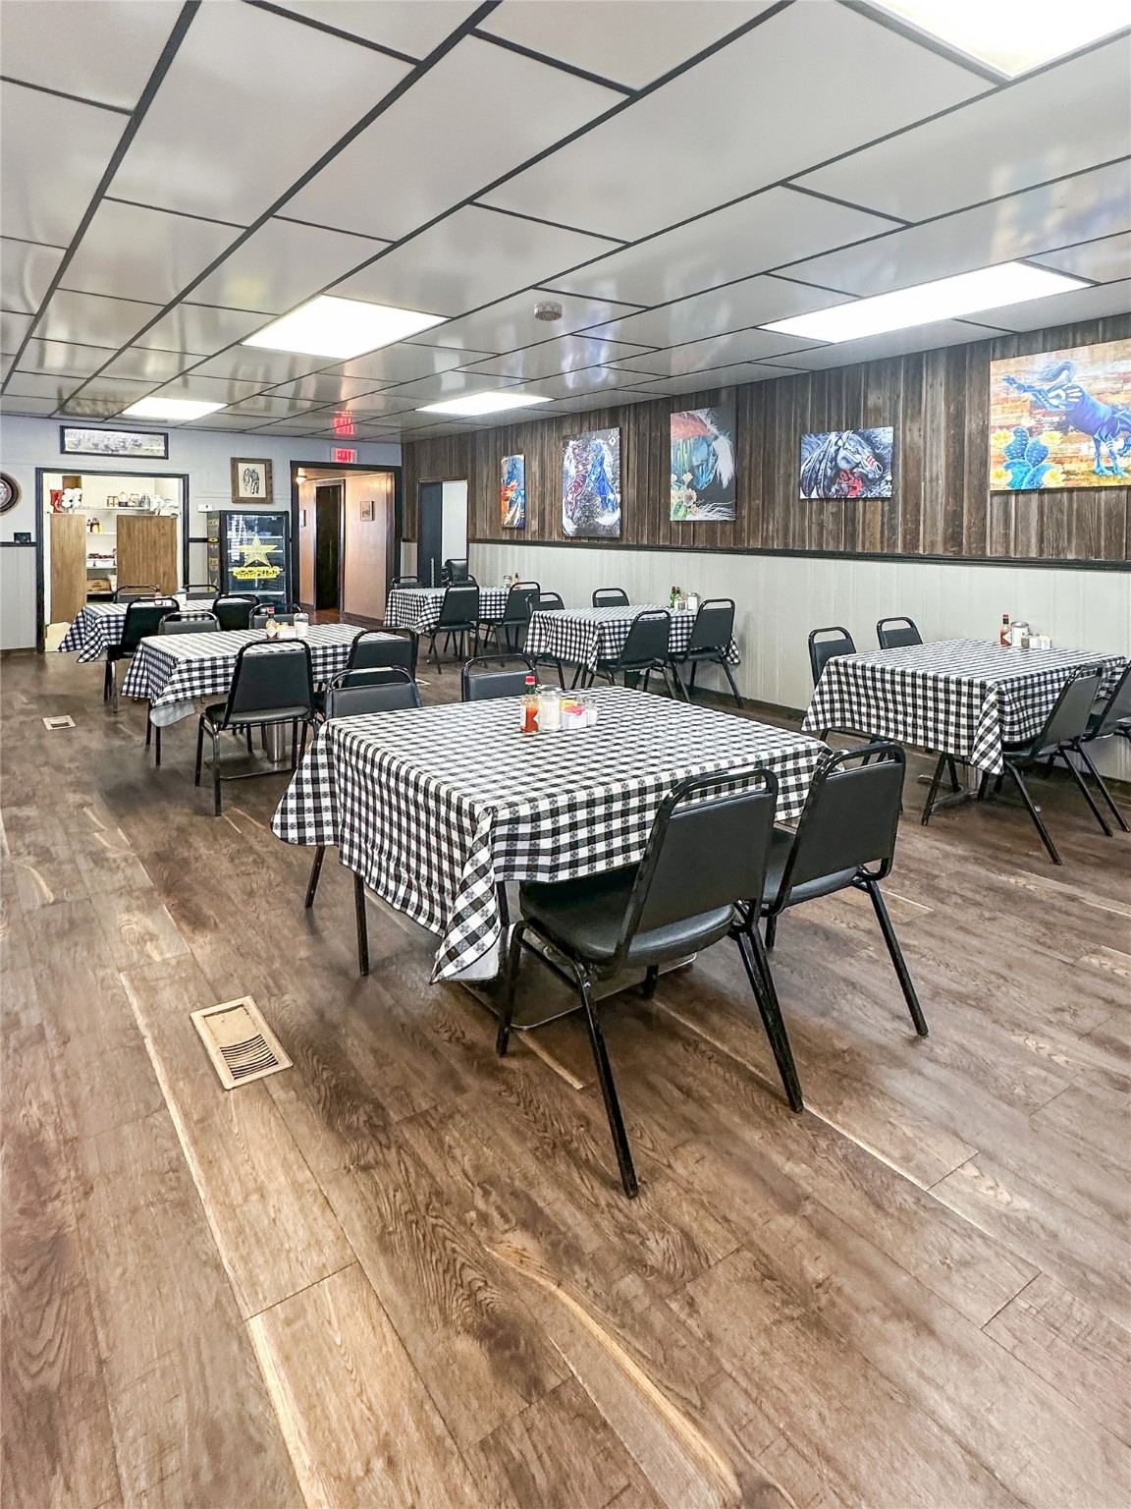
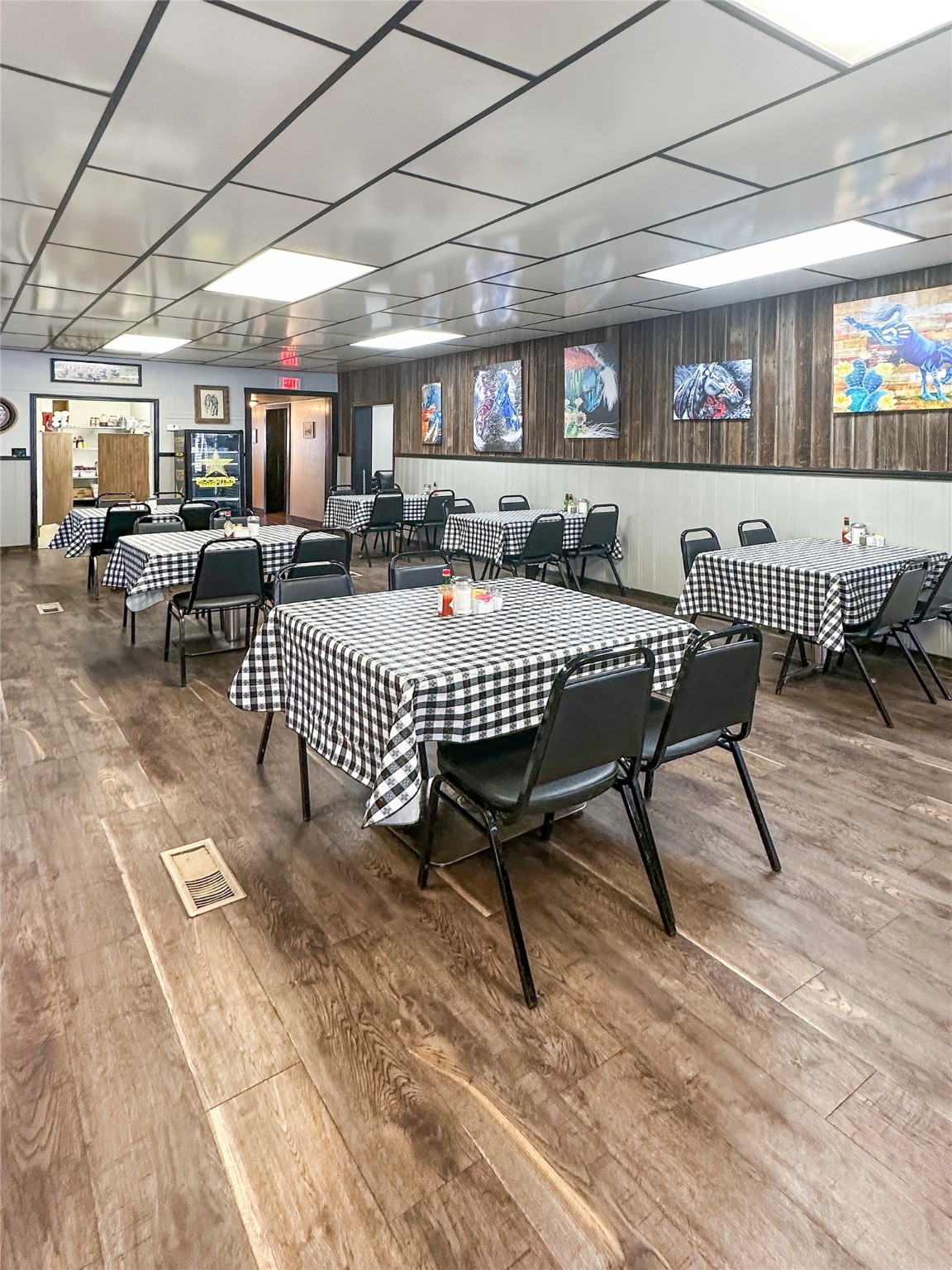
- smoke detector (548, 310)
